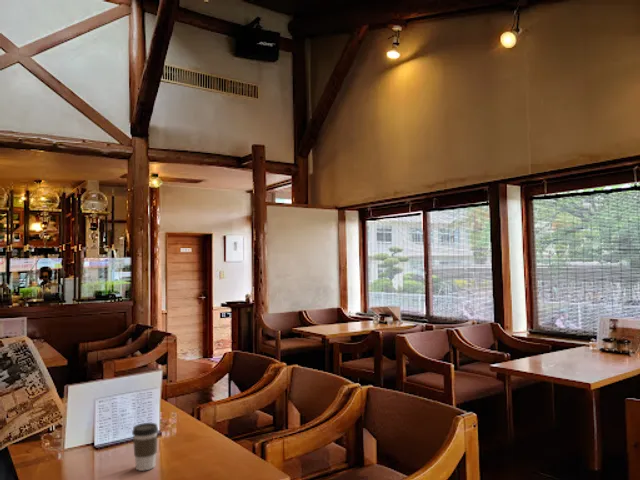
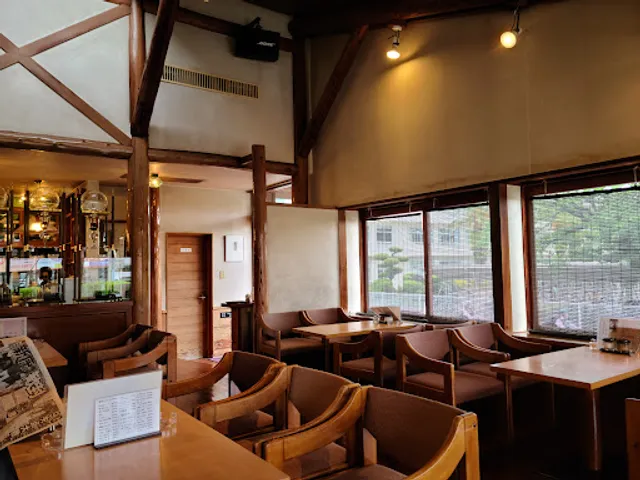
- coffee cup (145, 446)
